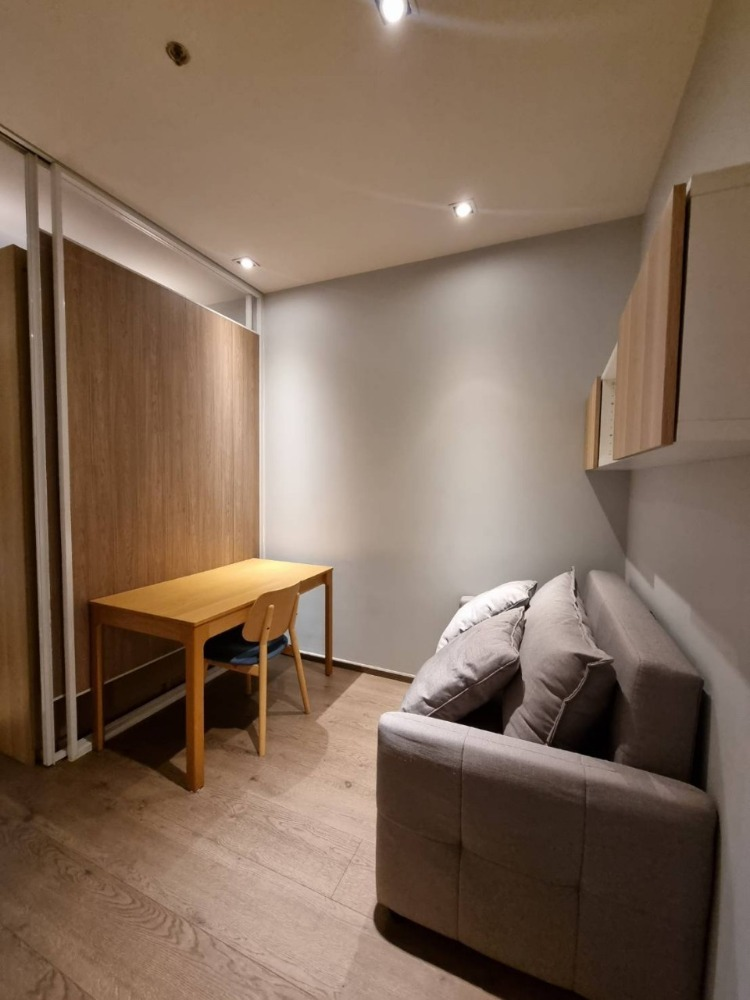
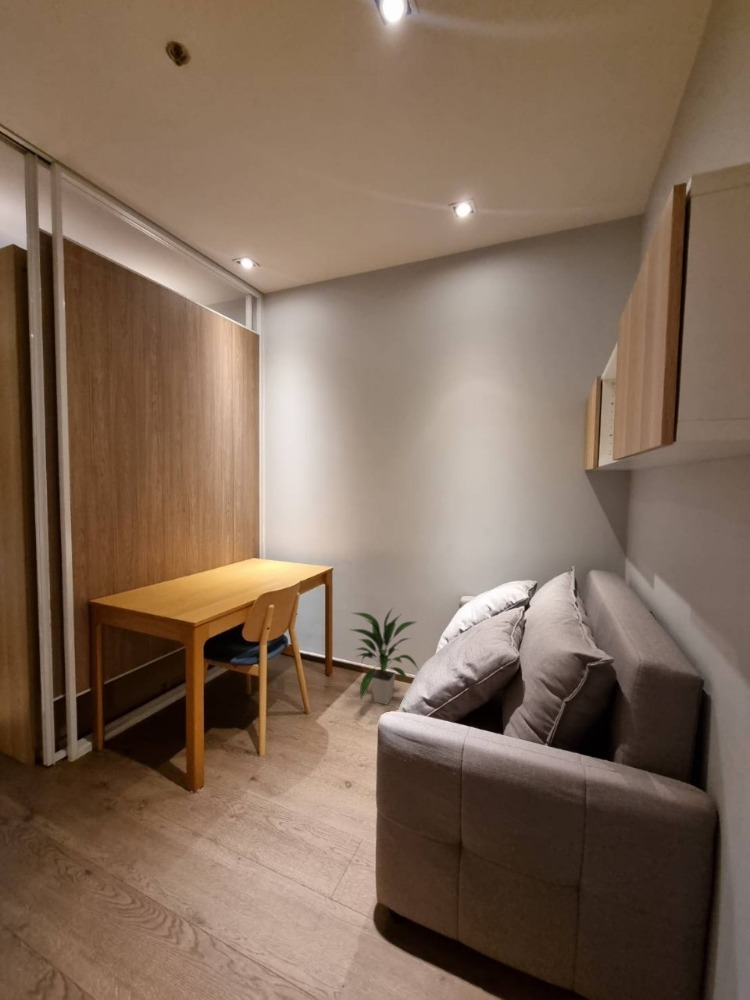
+ indoor plant (380, 654)
